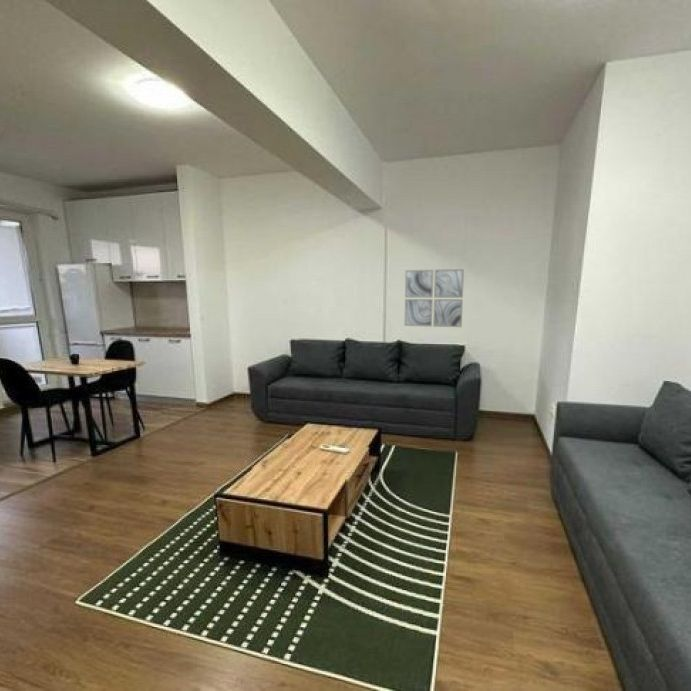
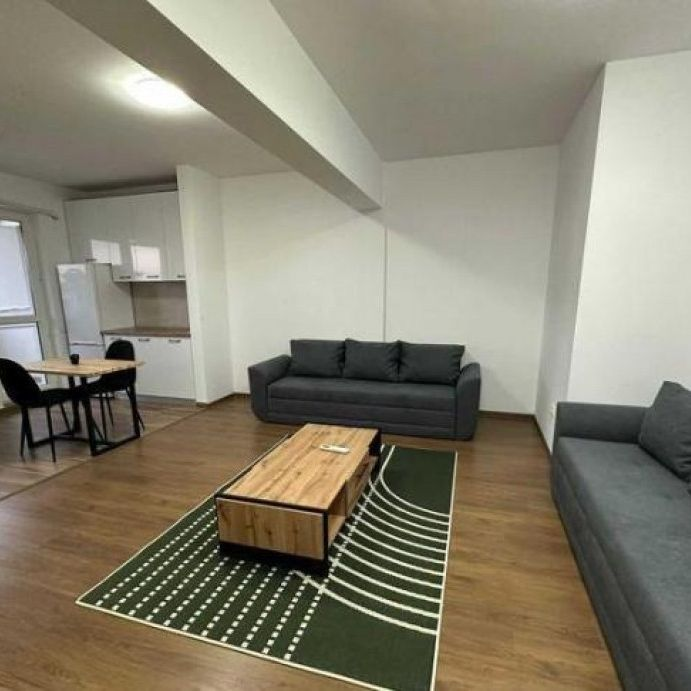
- wall art (432, 297)
